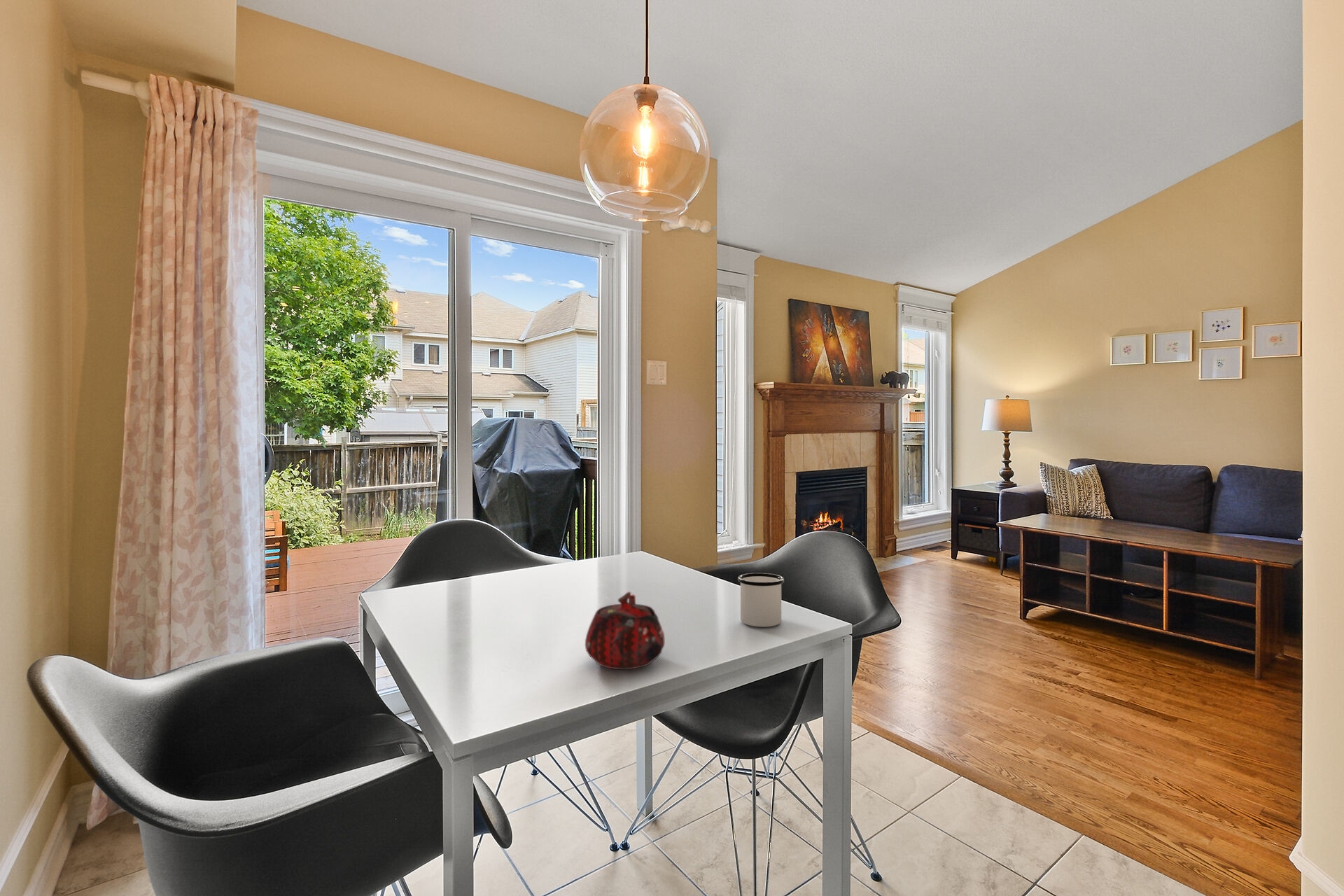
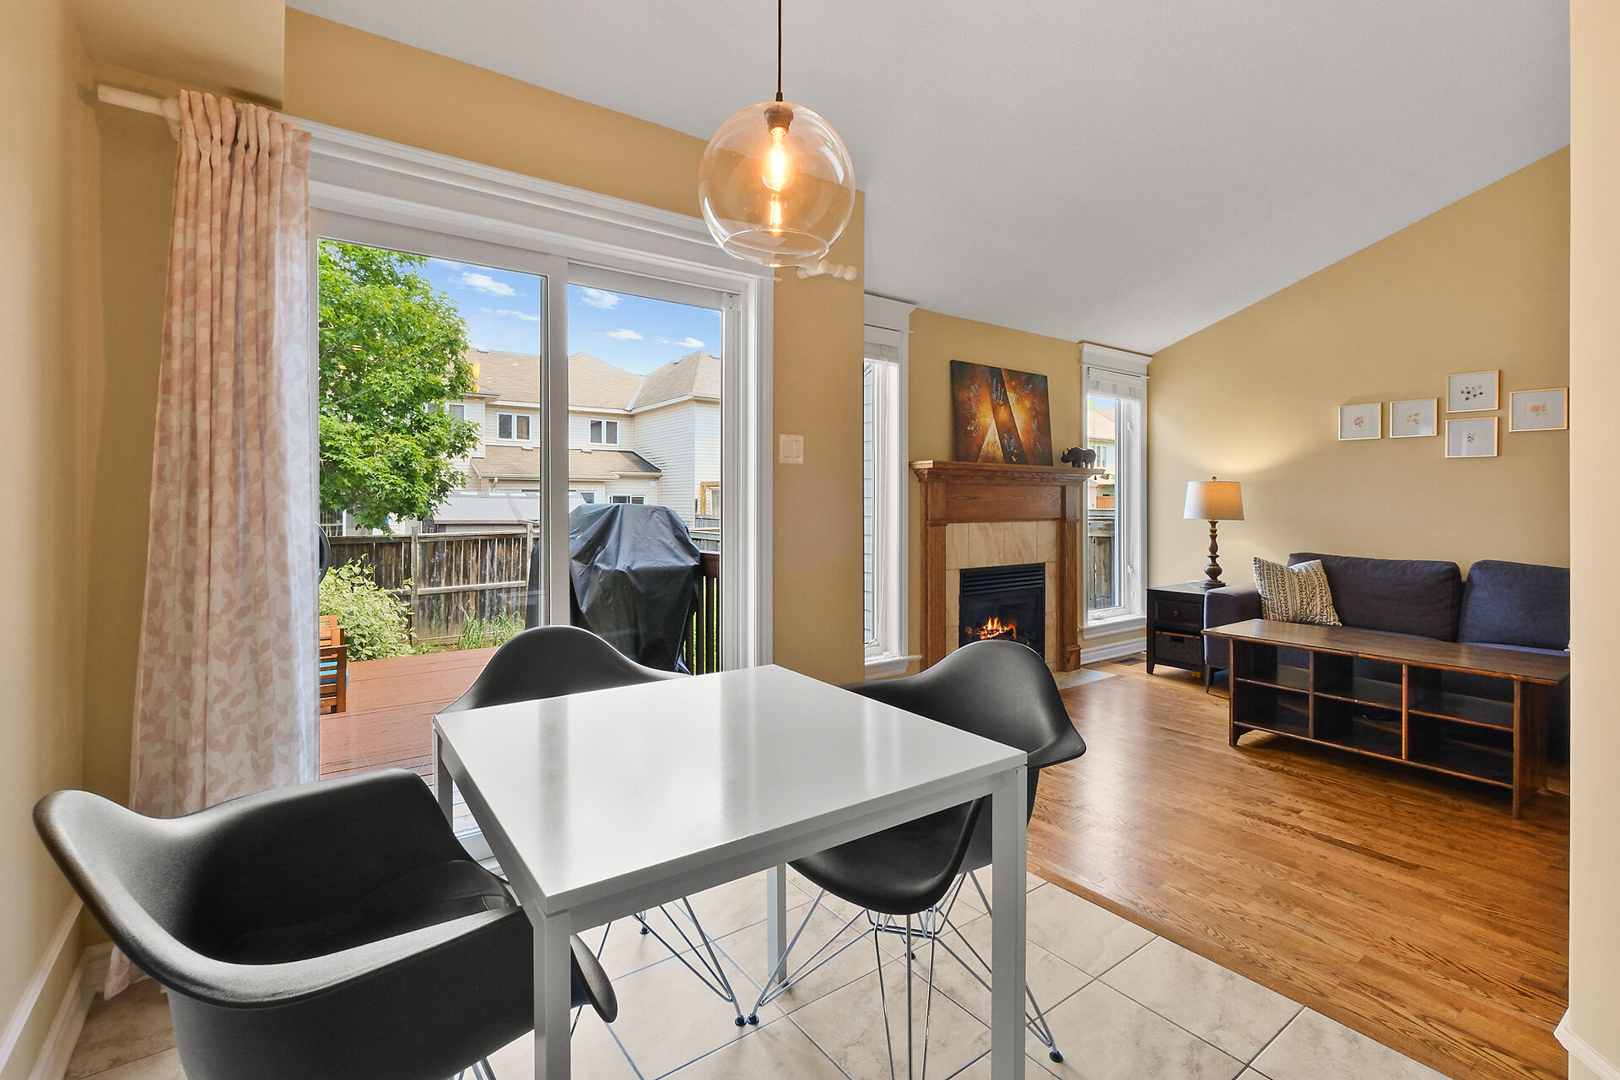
- mug (759, 598)
- teapot (625, 626)
